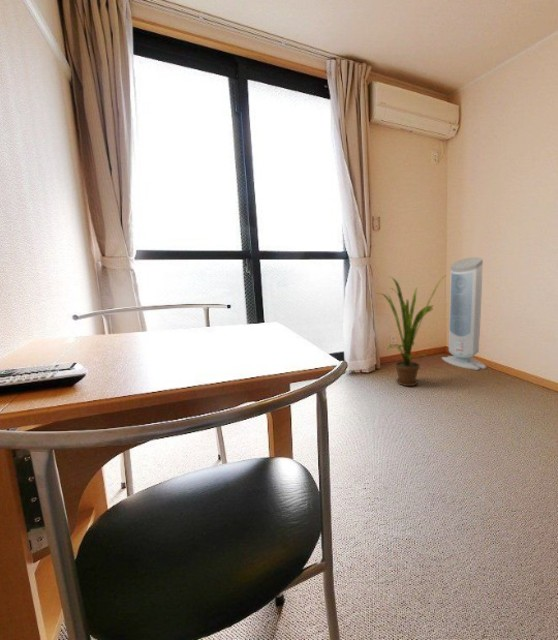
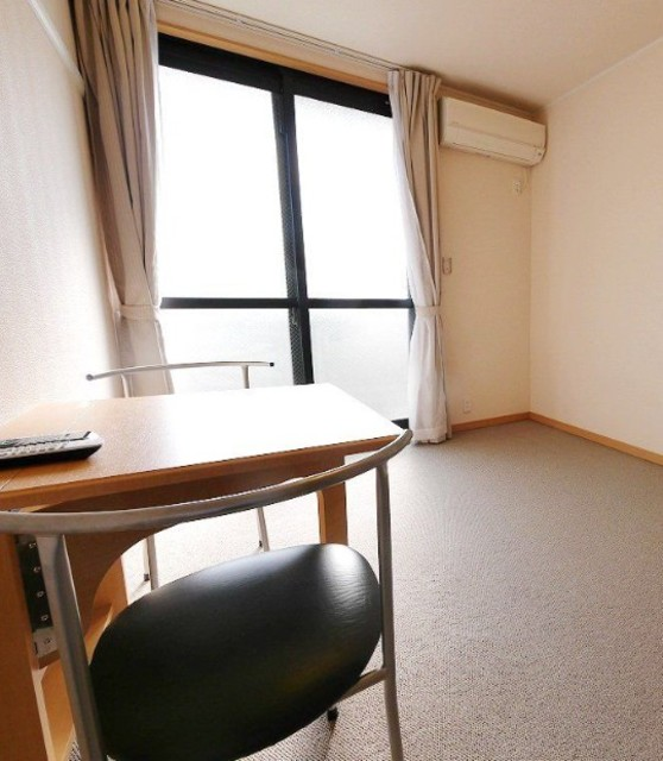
- air purifier (464, 311)
- house plant (401, 331)
